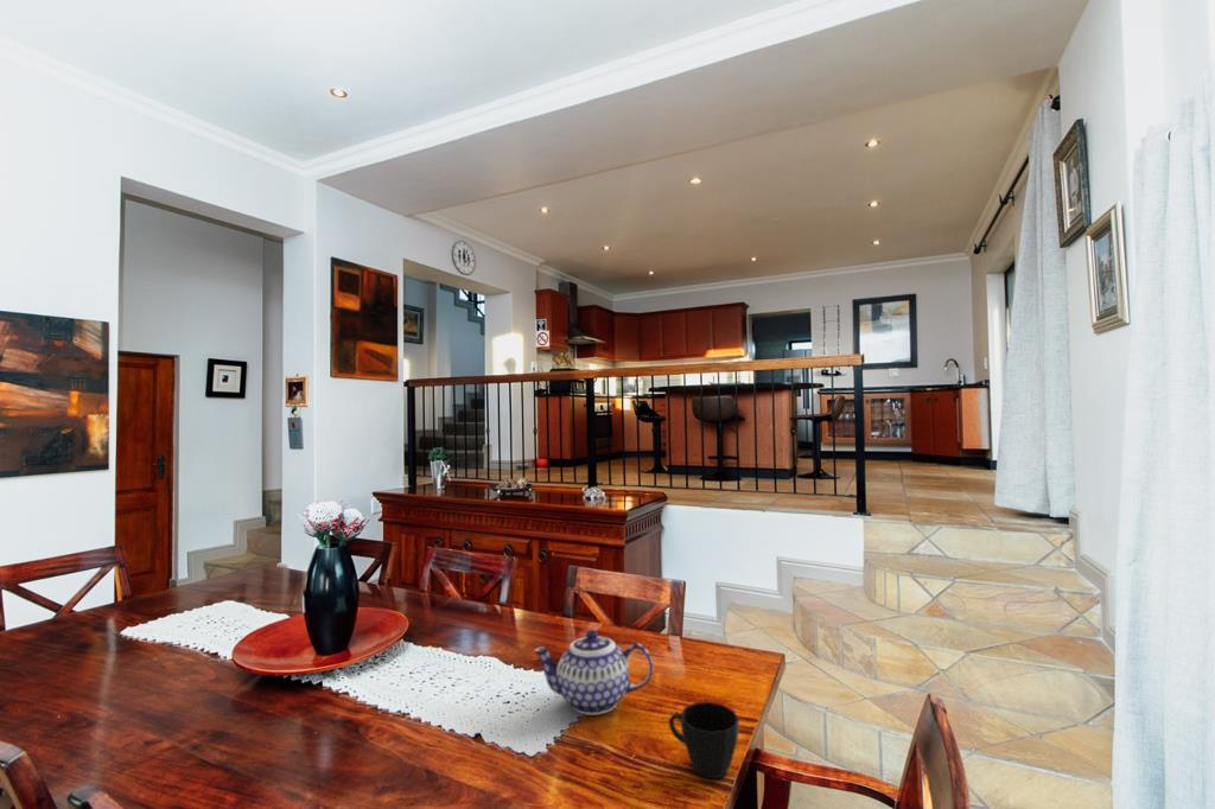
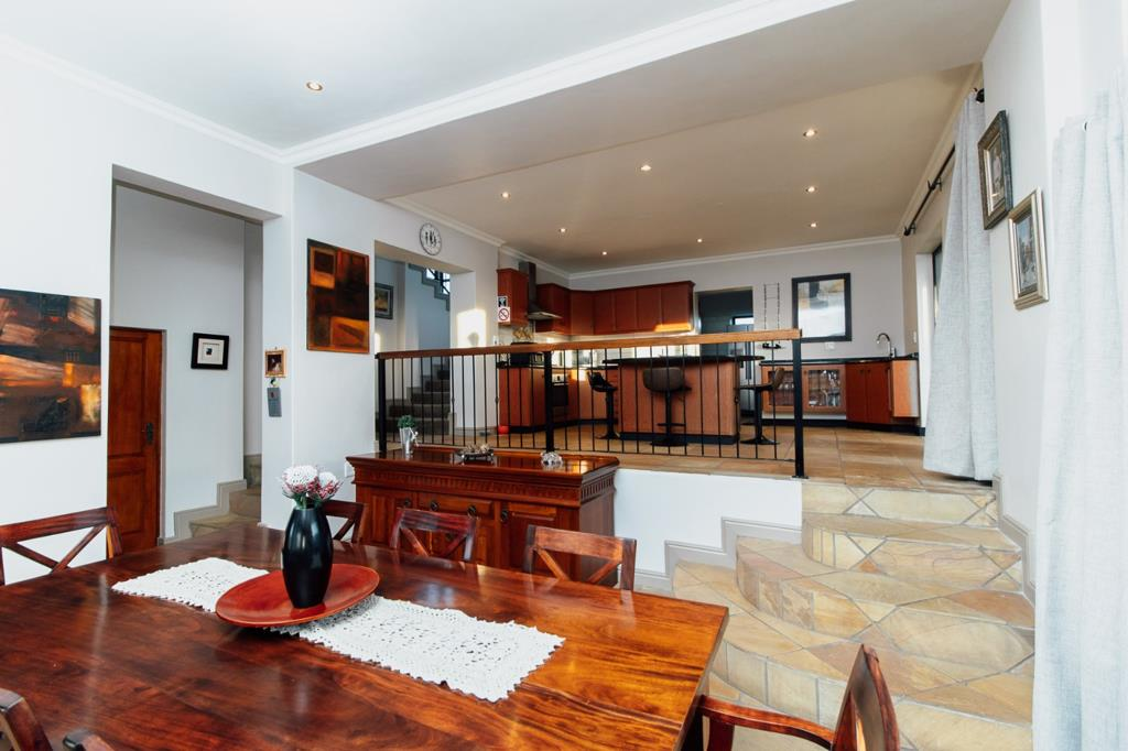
- cup (707, 739)
- teapot (593, 667)
